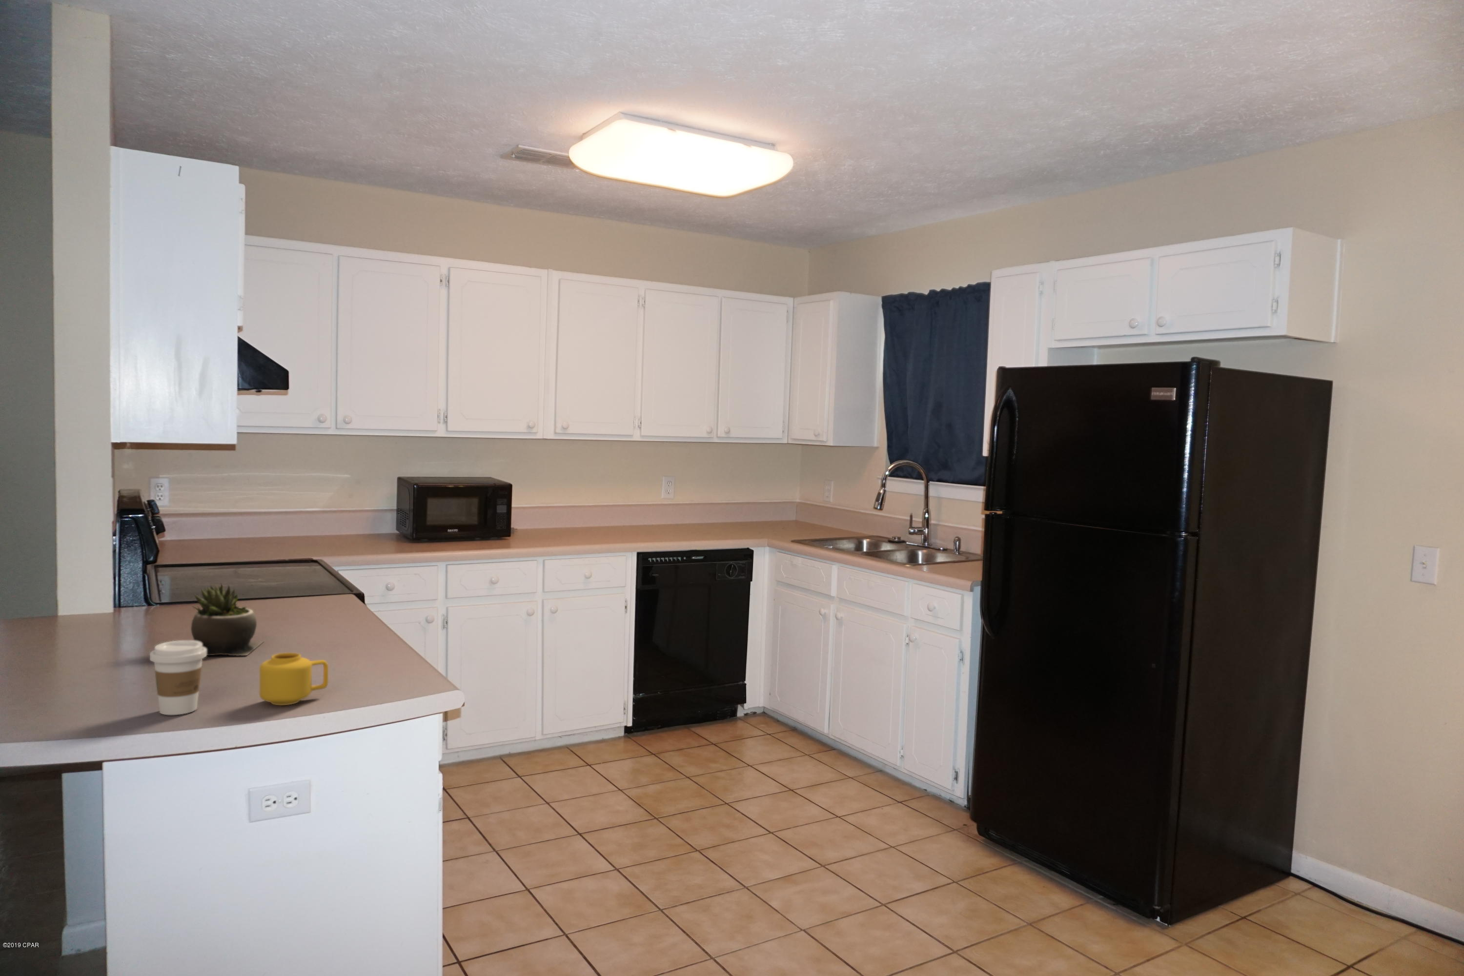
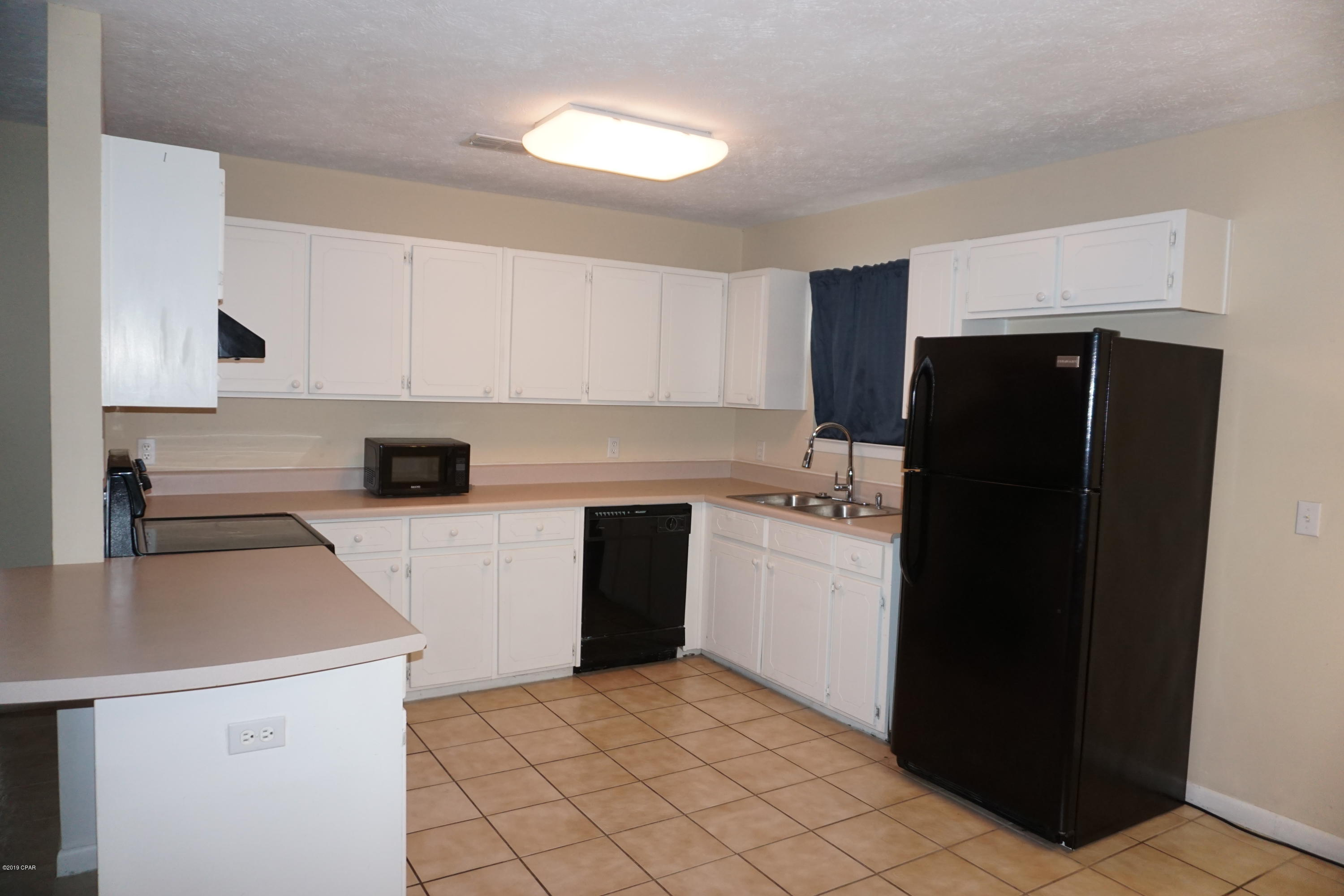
- mug (295, 678)
- succulent plant (224, 615)
- coffee cup (179, 678)
